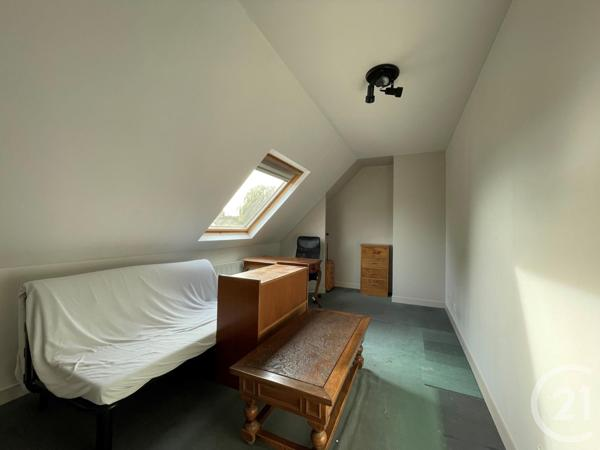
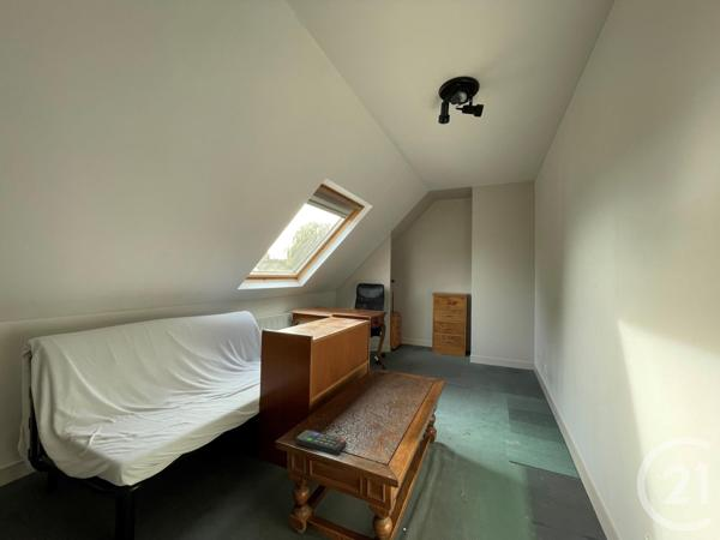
+ remote control (320, 440)
